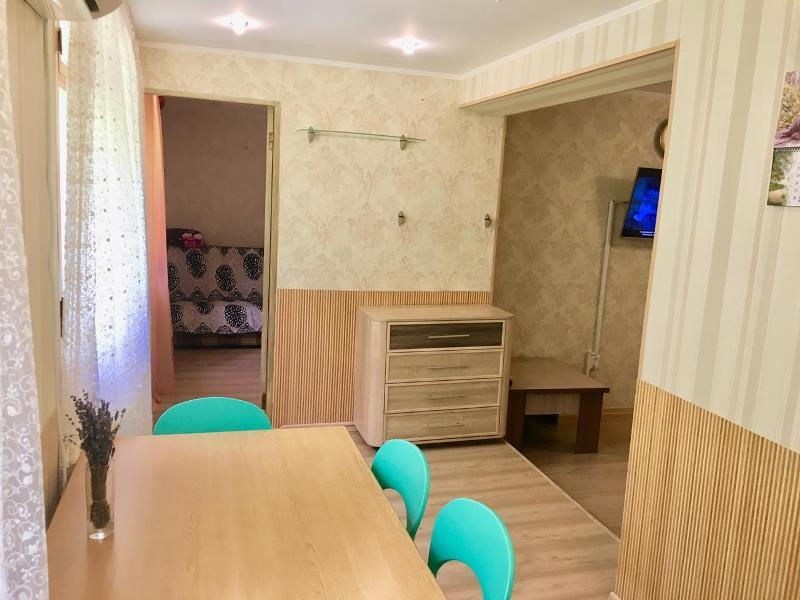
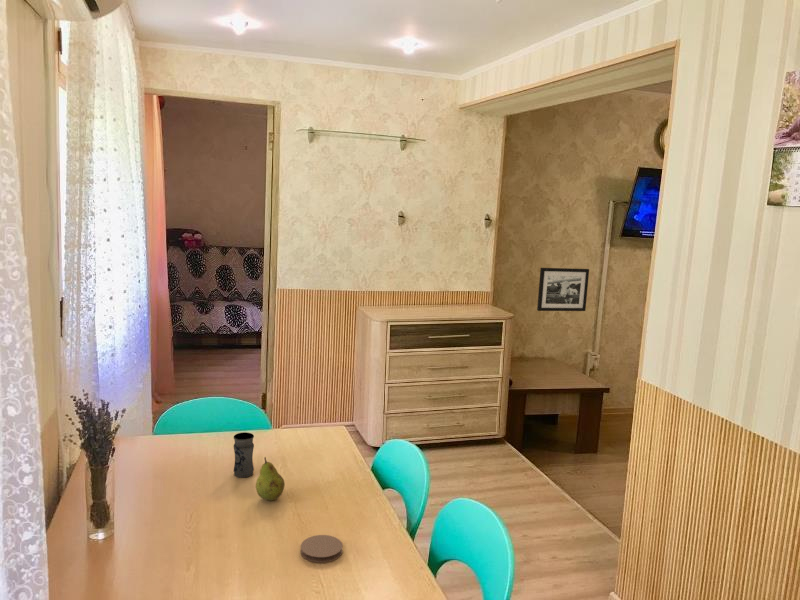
+ coaster (321, 548)
+ fruit (270, 478)
+ jar (243, 454)
+ picture frame (563, 289)
